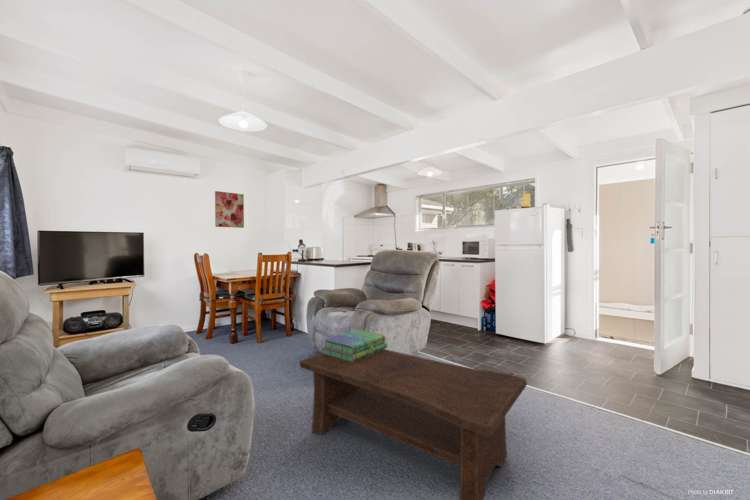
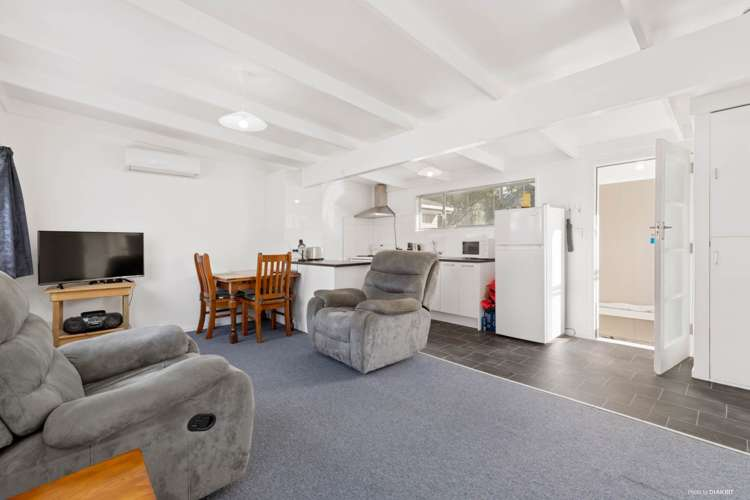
- stack of books (355, 343)
- wall art (229, 210)
- coffee table (402, 407)
